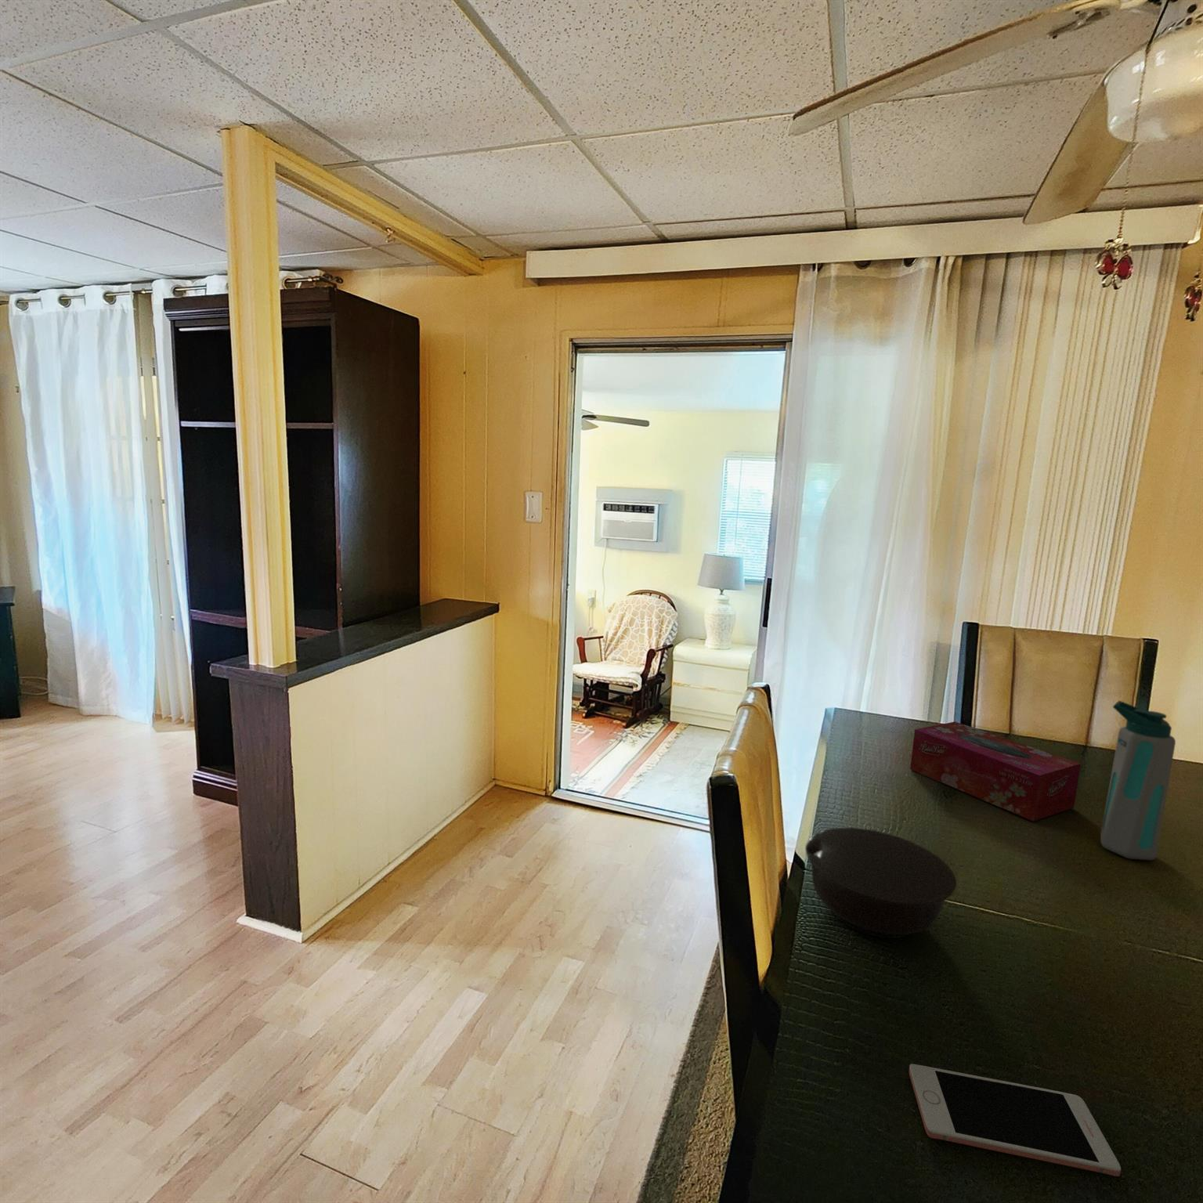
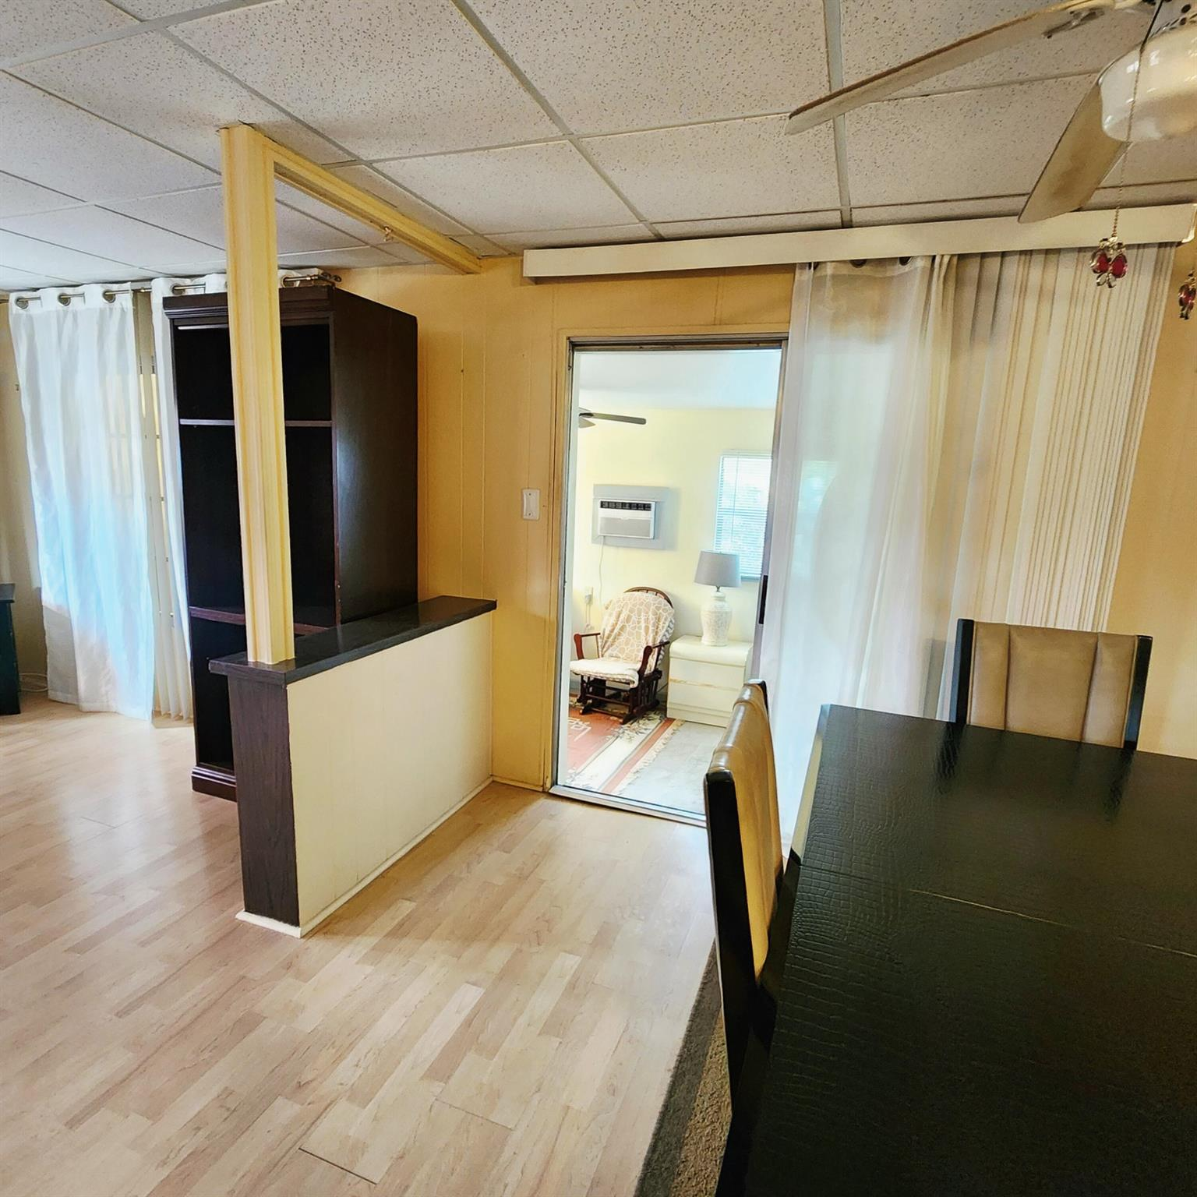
- water bottle (1134, 780)
- bowl (876, 887)
- cell phone (1007, 1116)
- tissue box (990, 766)
